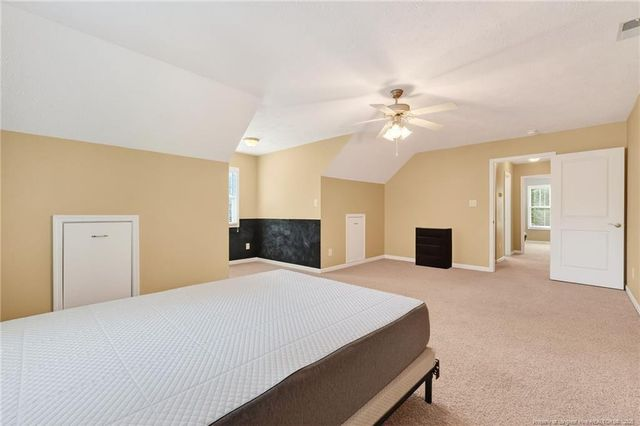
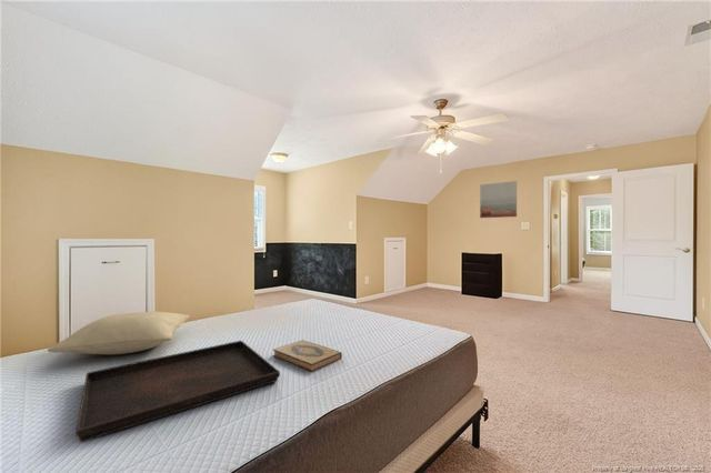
+ pillow (130, 330)
+ serving tray (183, 376)
+ wall art (498, 200)
+ hardback book (307, 353)
